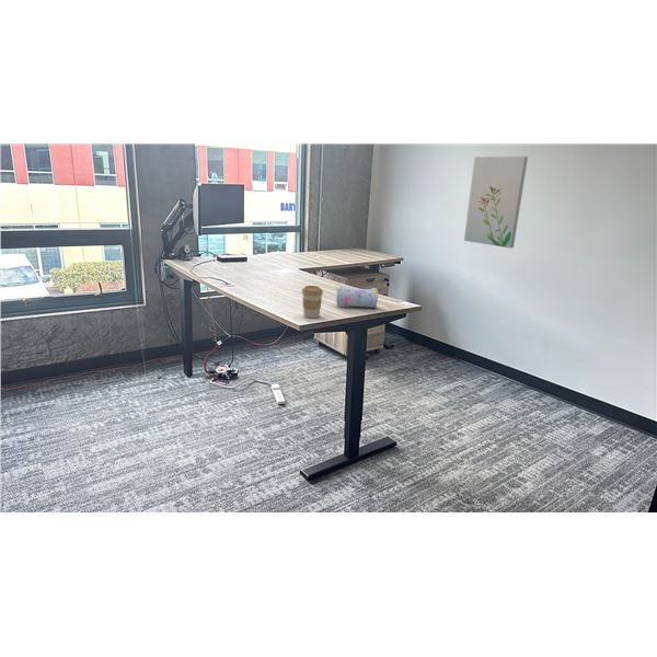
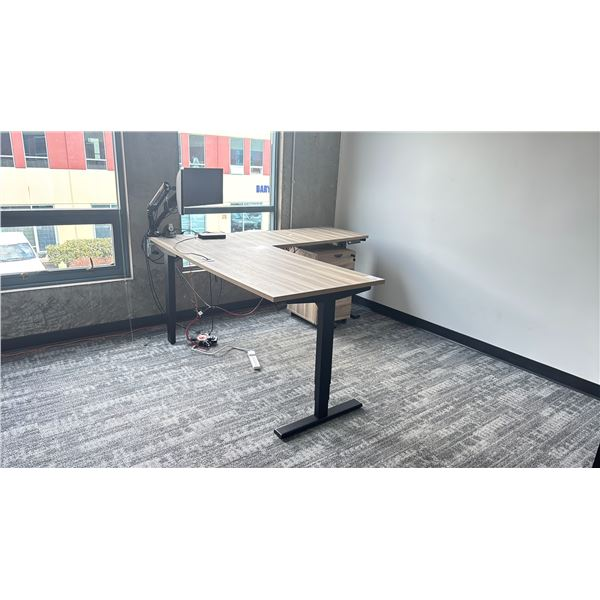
- pencil case (357, 297)
- coffee cup (311, 301)
- wall art (493, 201)
